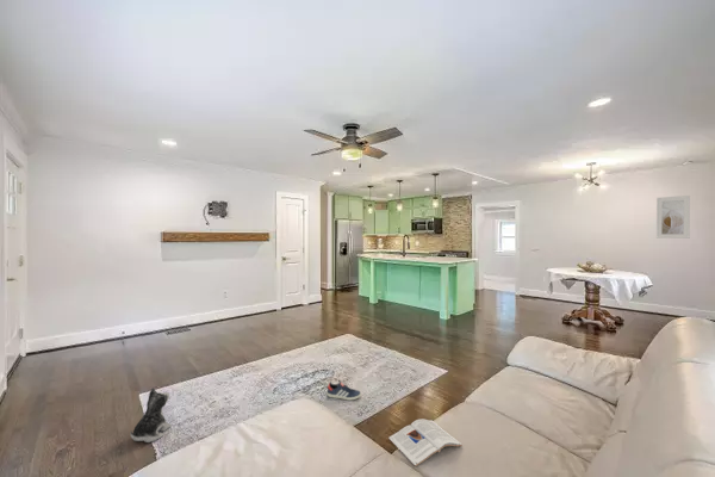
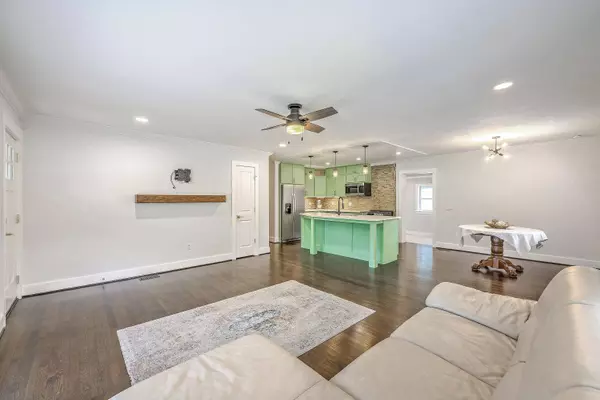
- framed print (672, 217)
- sneaker (343, 389)
- magazine (424, 438)
- plush toy (149, 413)
